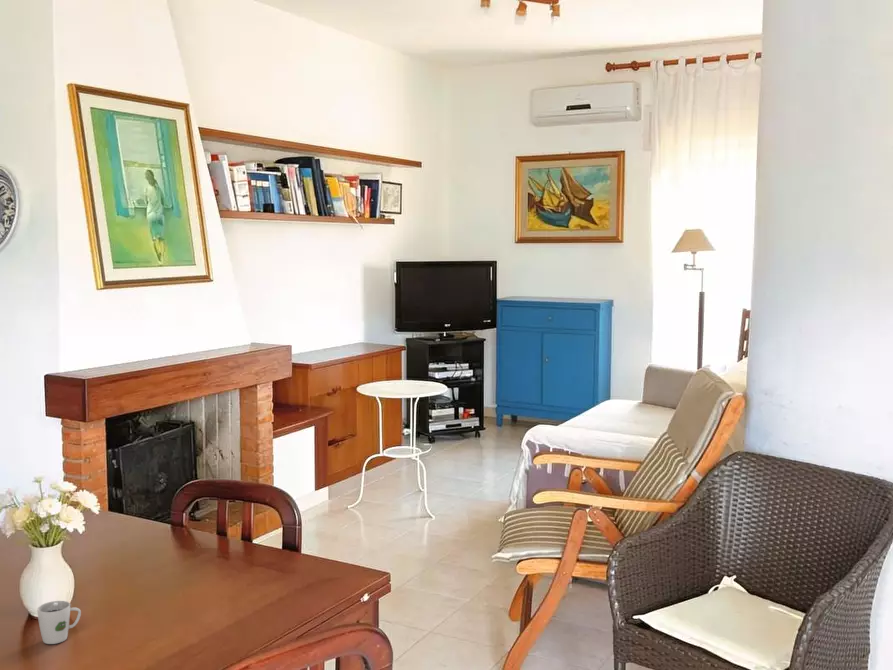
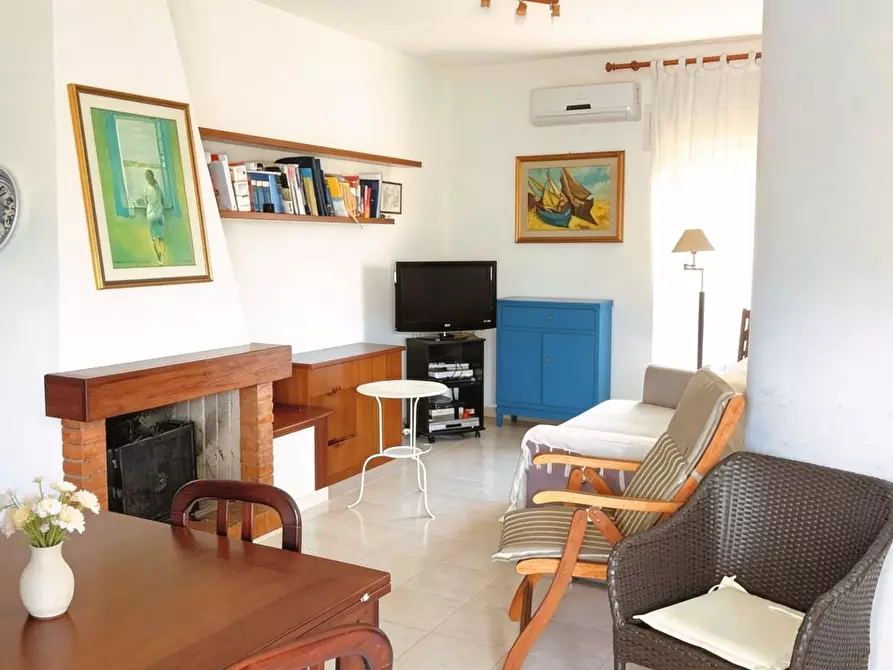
- cup (59, 610)
